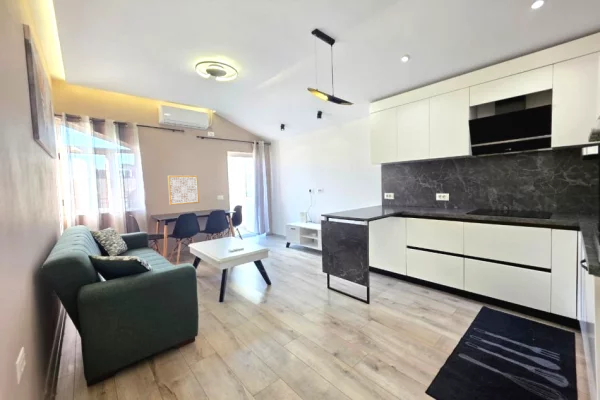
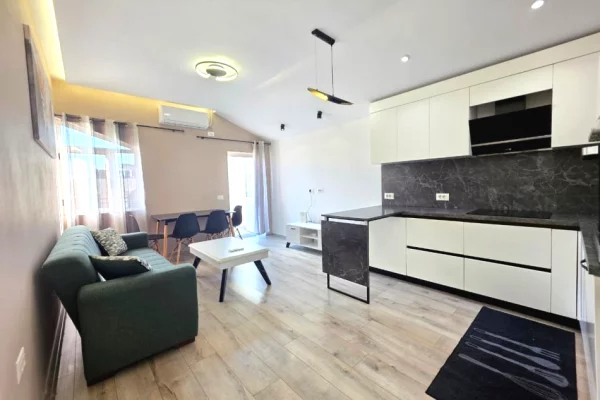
- wall art (184, 190)
